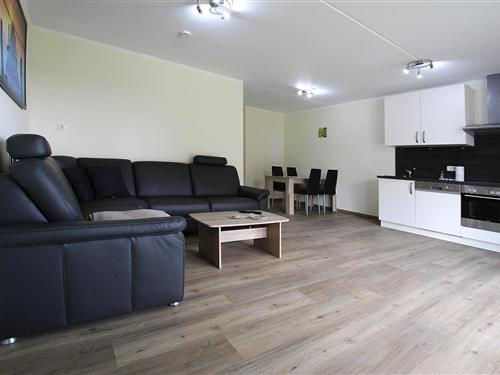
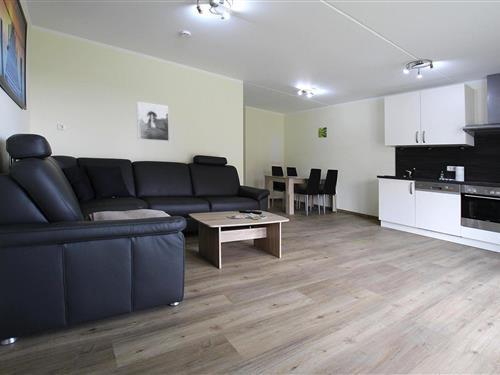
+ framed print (153, 121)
